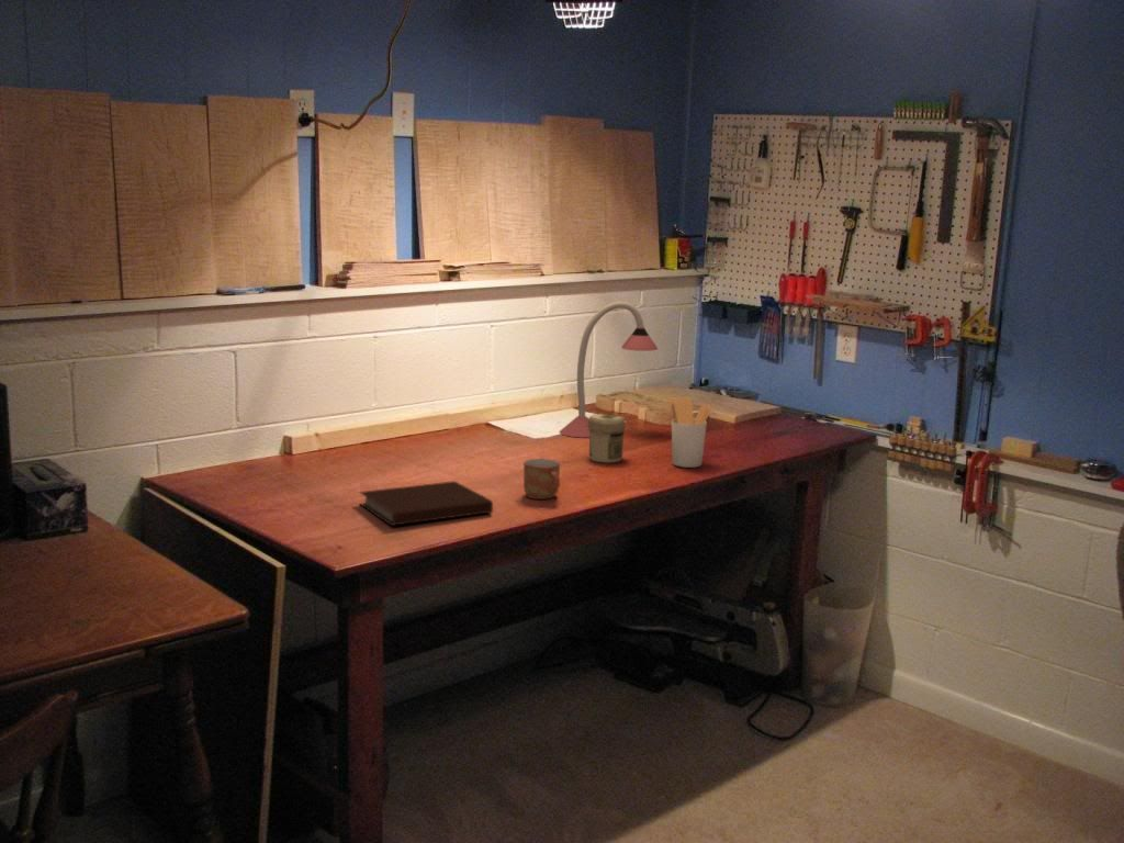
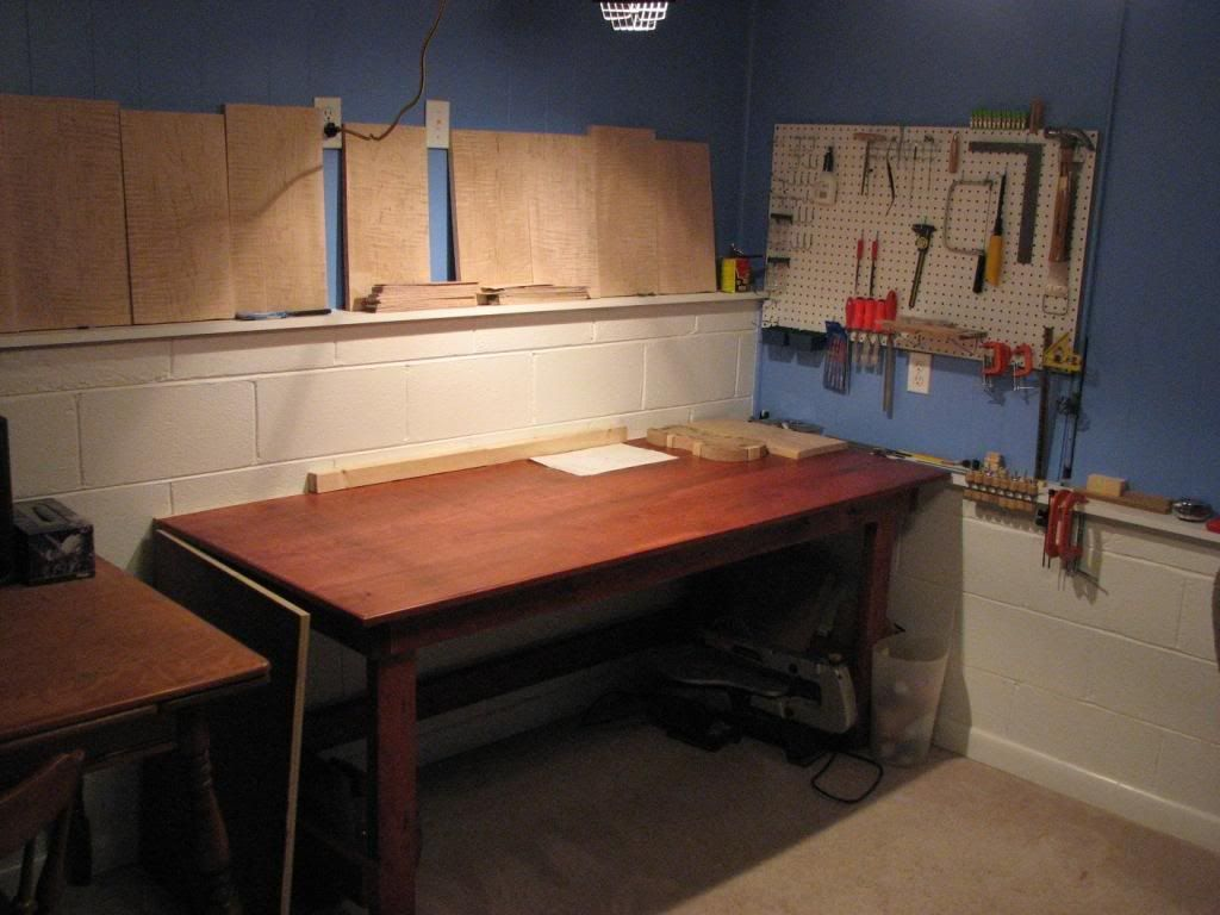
- jar (606, 438)
- mug (543, 480)
- notebook (425, 502)
- utensil holder (684, 430)
- desk lamp (622, 348)
